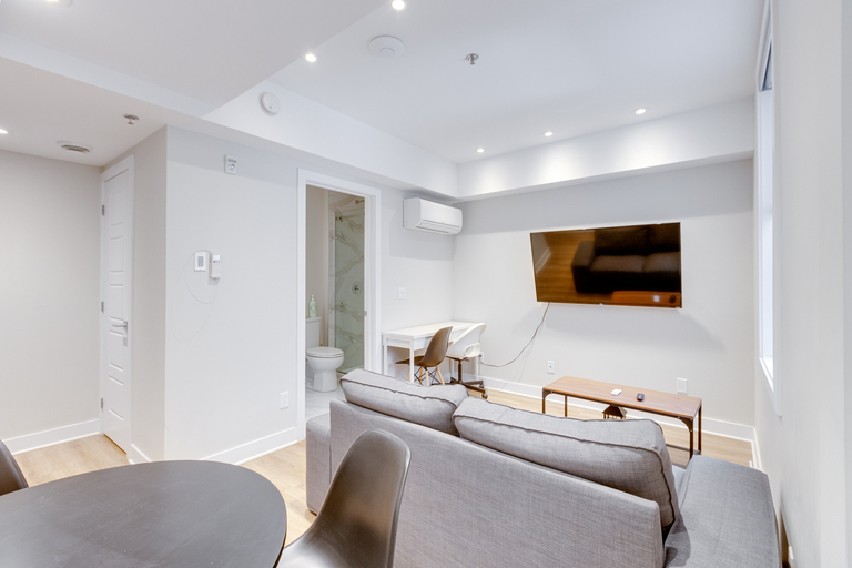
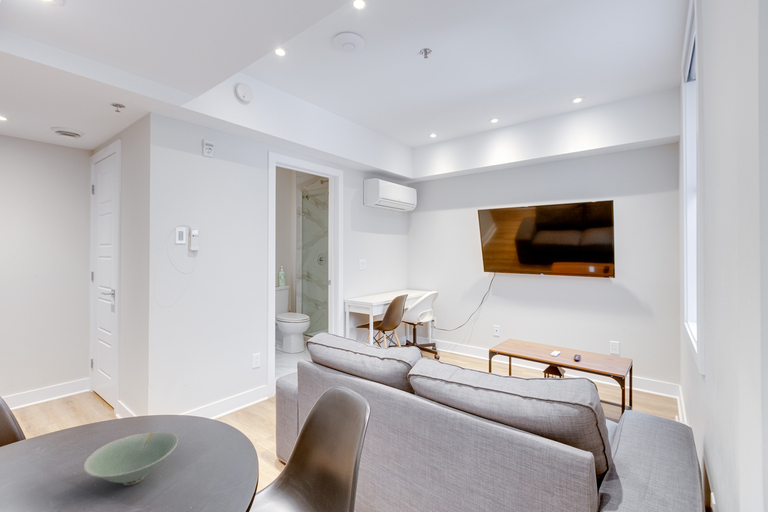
+ bowl (134, 464)
